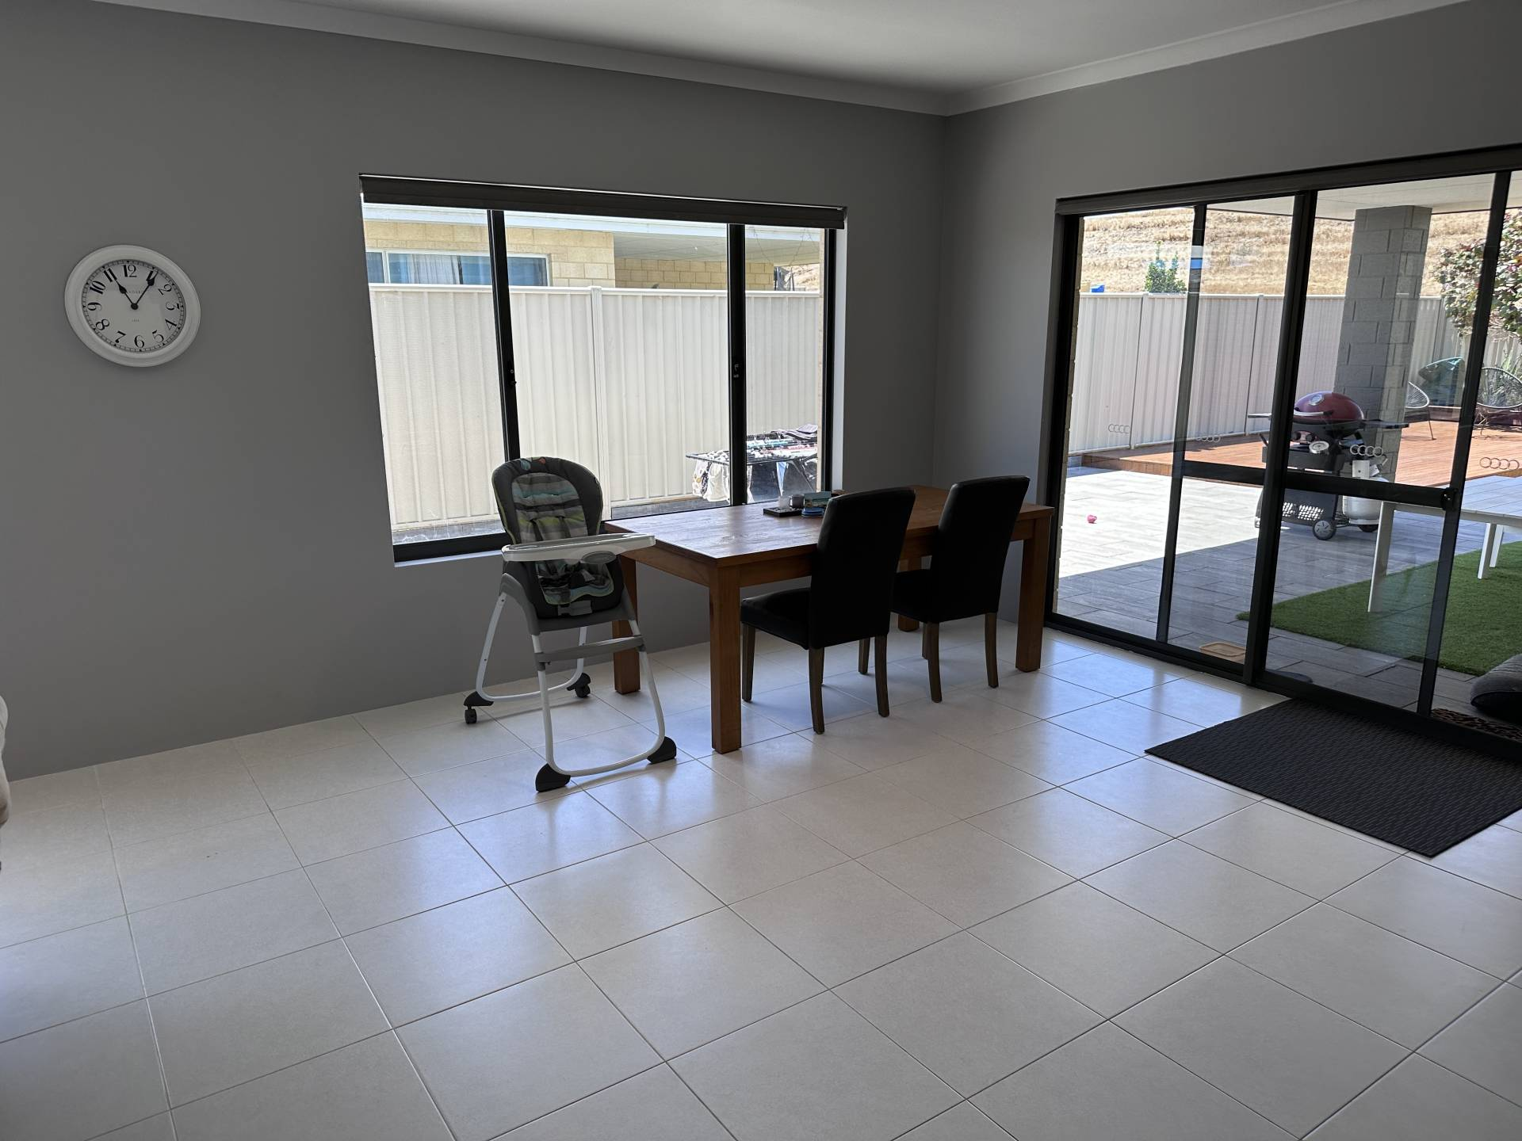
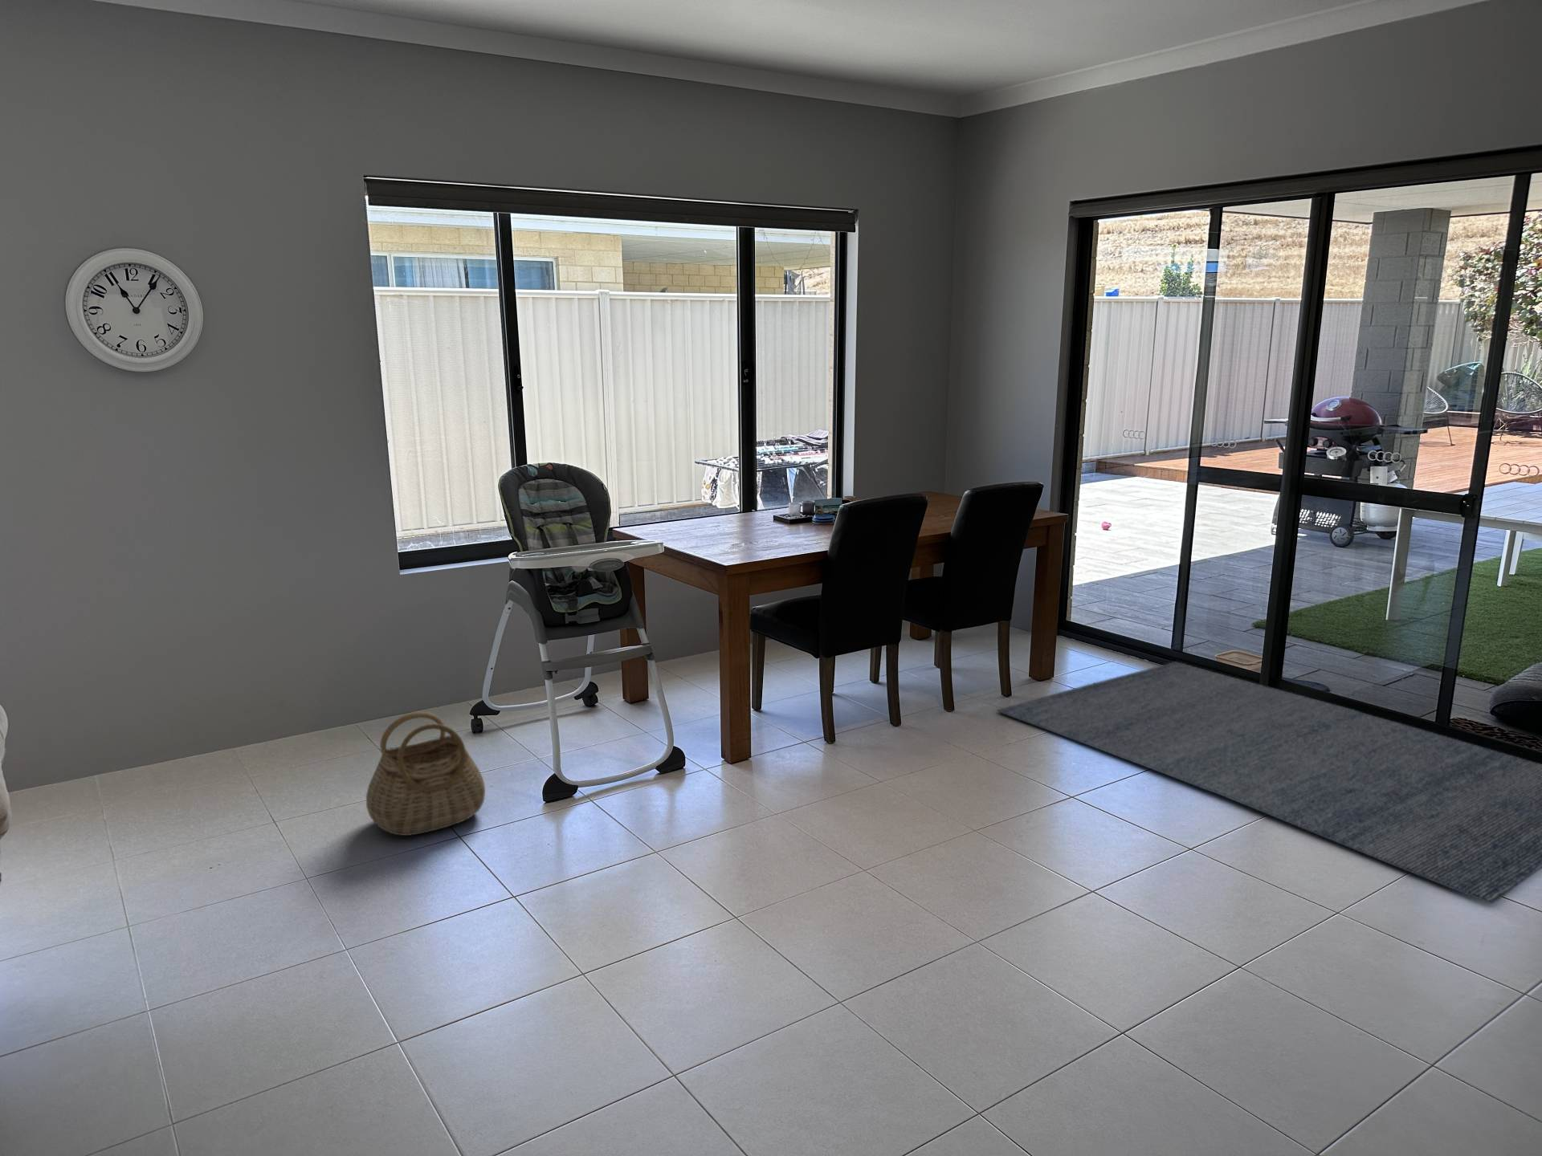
+ rug (1291, 748)
+ basket (424, 769)
